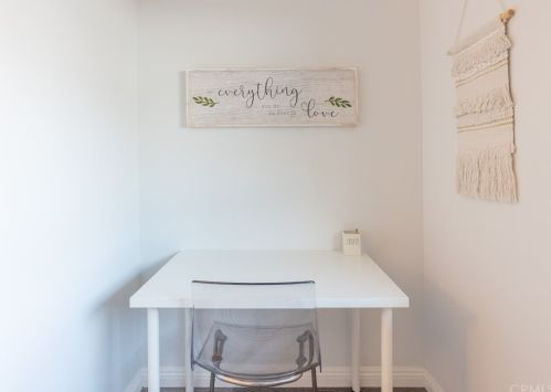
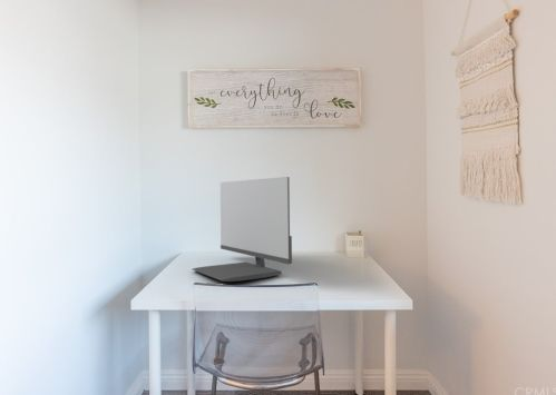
+ computer monitor (235, 226)
